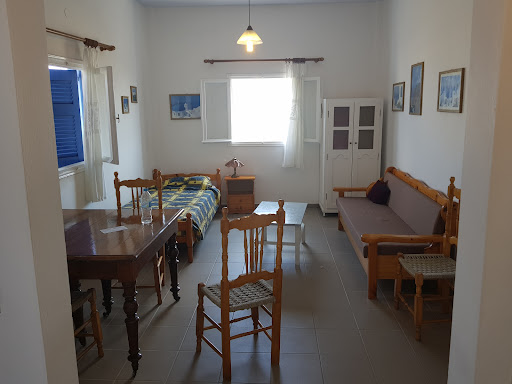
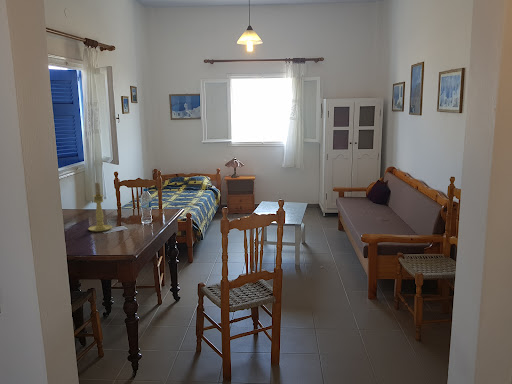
+ candle holder (98, 205)
